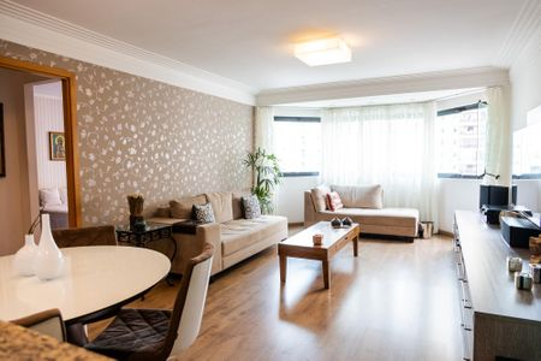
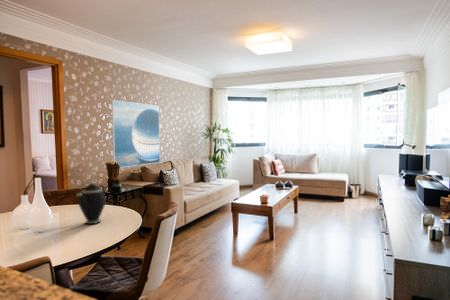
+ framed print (138, 134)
+ teapot (91, 201)
